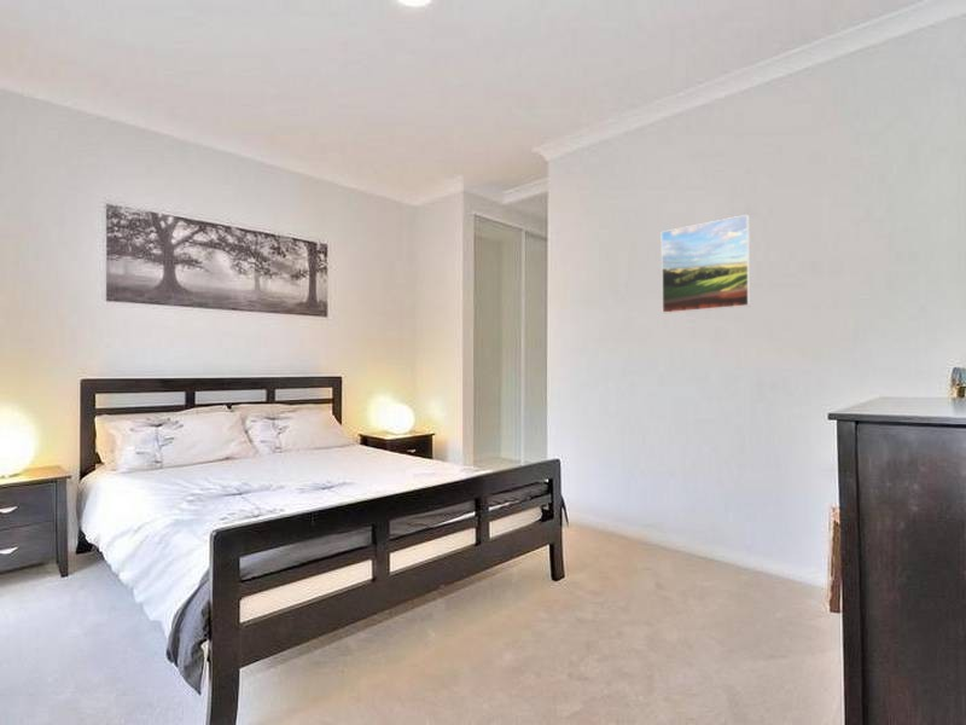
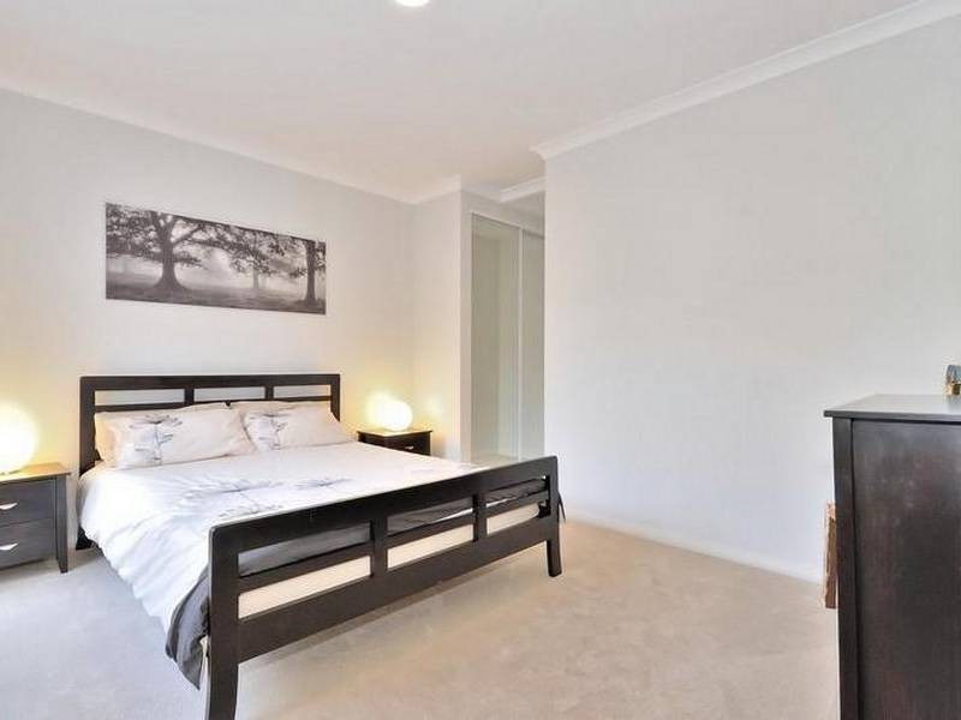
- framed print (703, 266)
